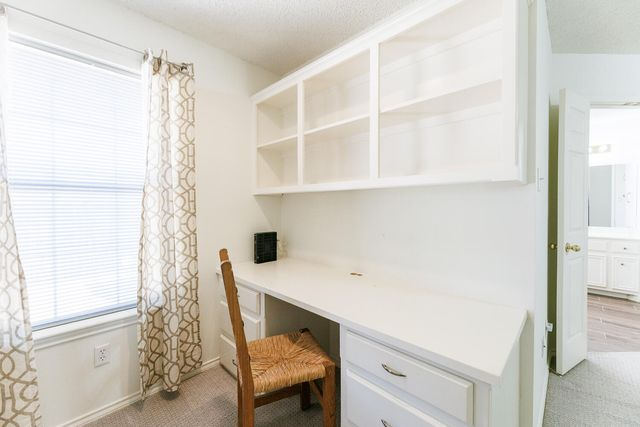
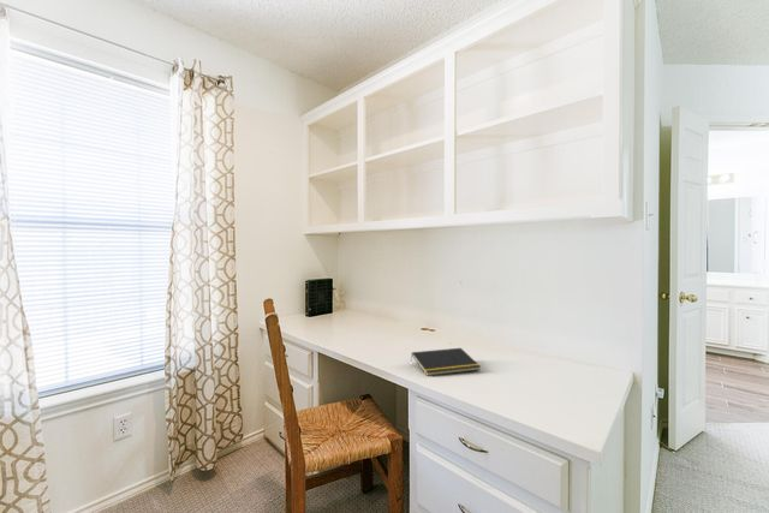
+ notepad (445, 360)
